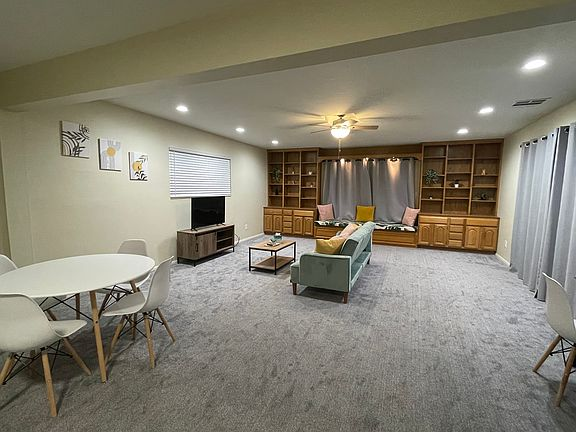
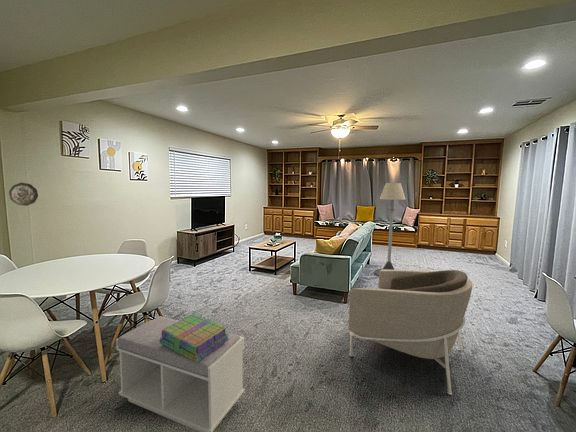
+ stack of books (194, 336)
+ decorative plate (23, 194)
+ floor lamp (390, 229)
+ bench (181, 368)
+ armchair (409, 310)
